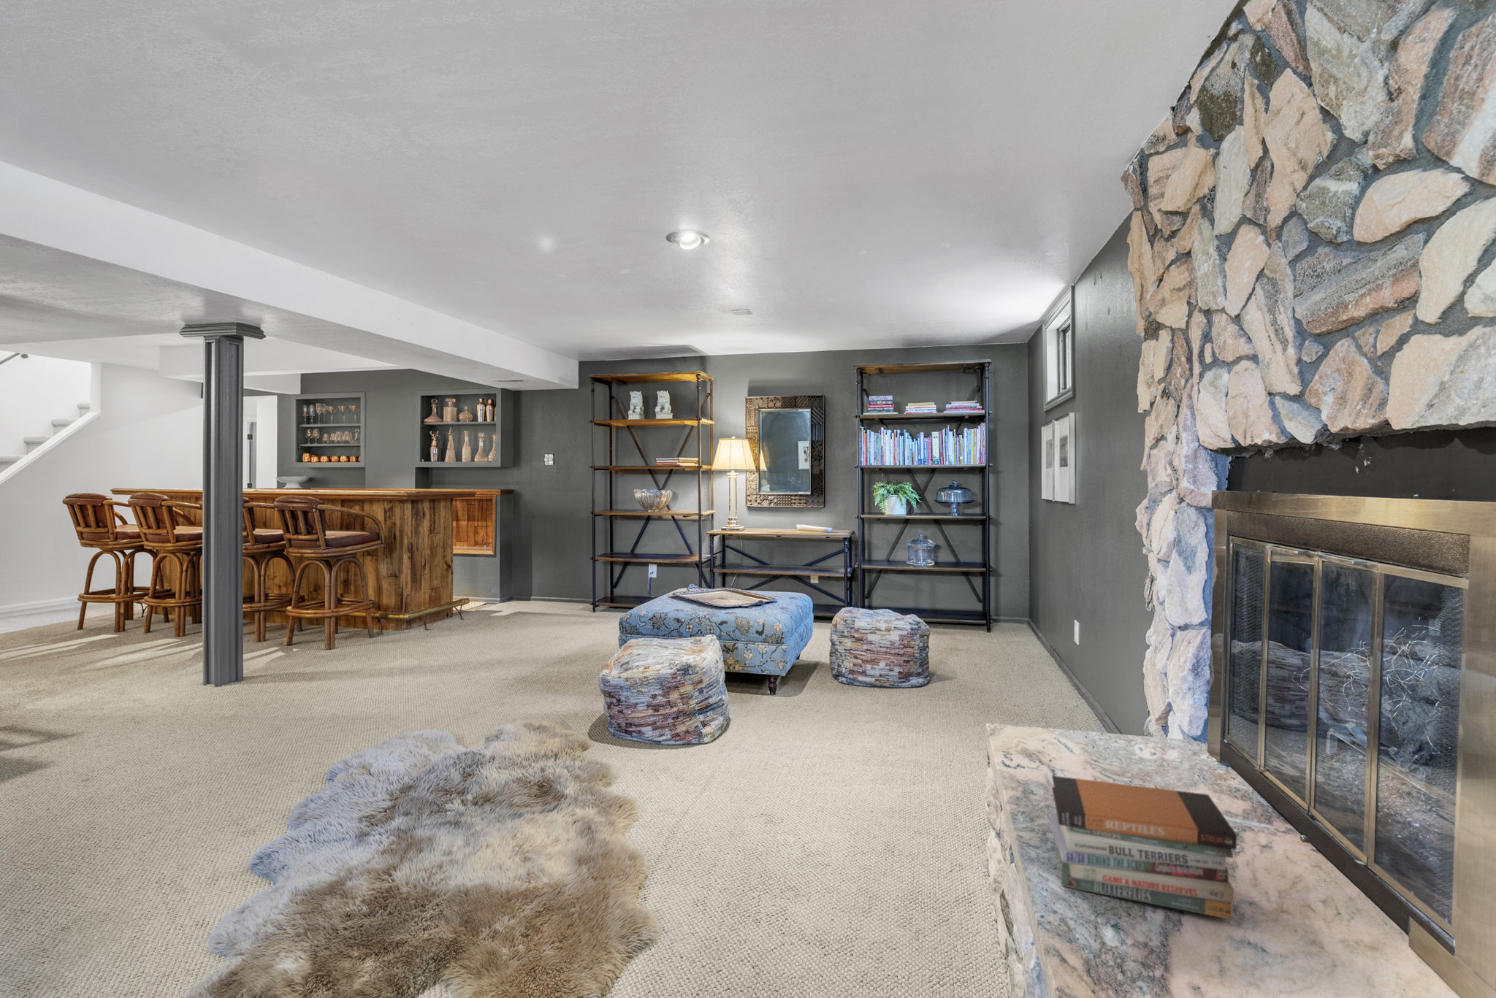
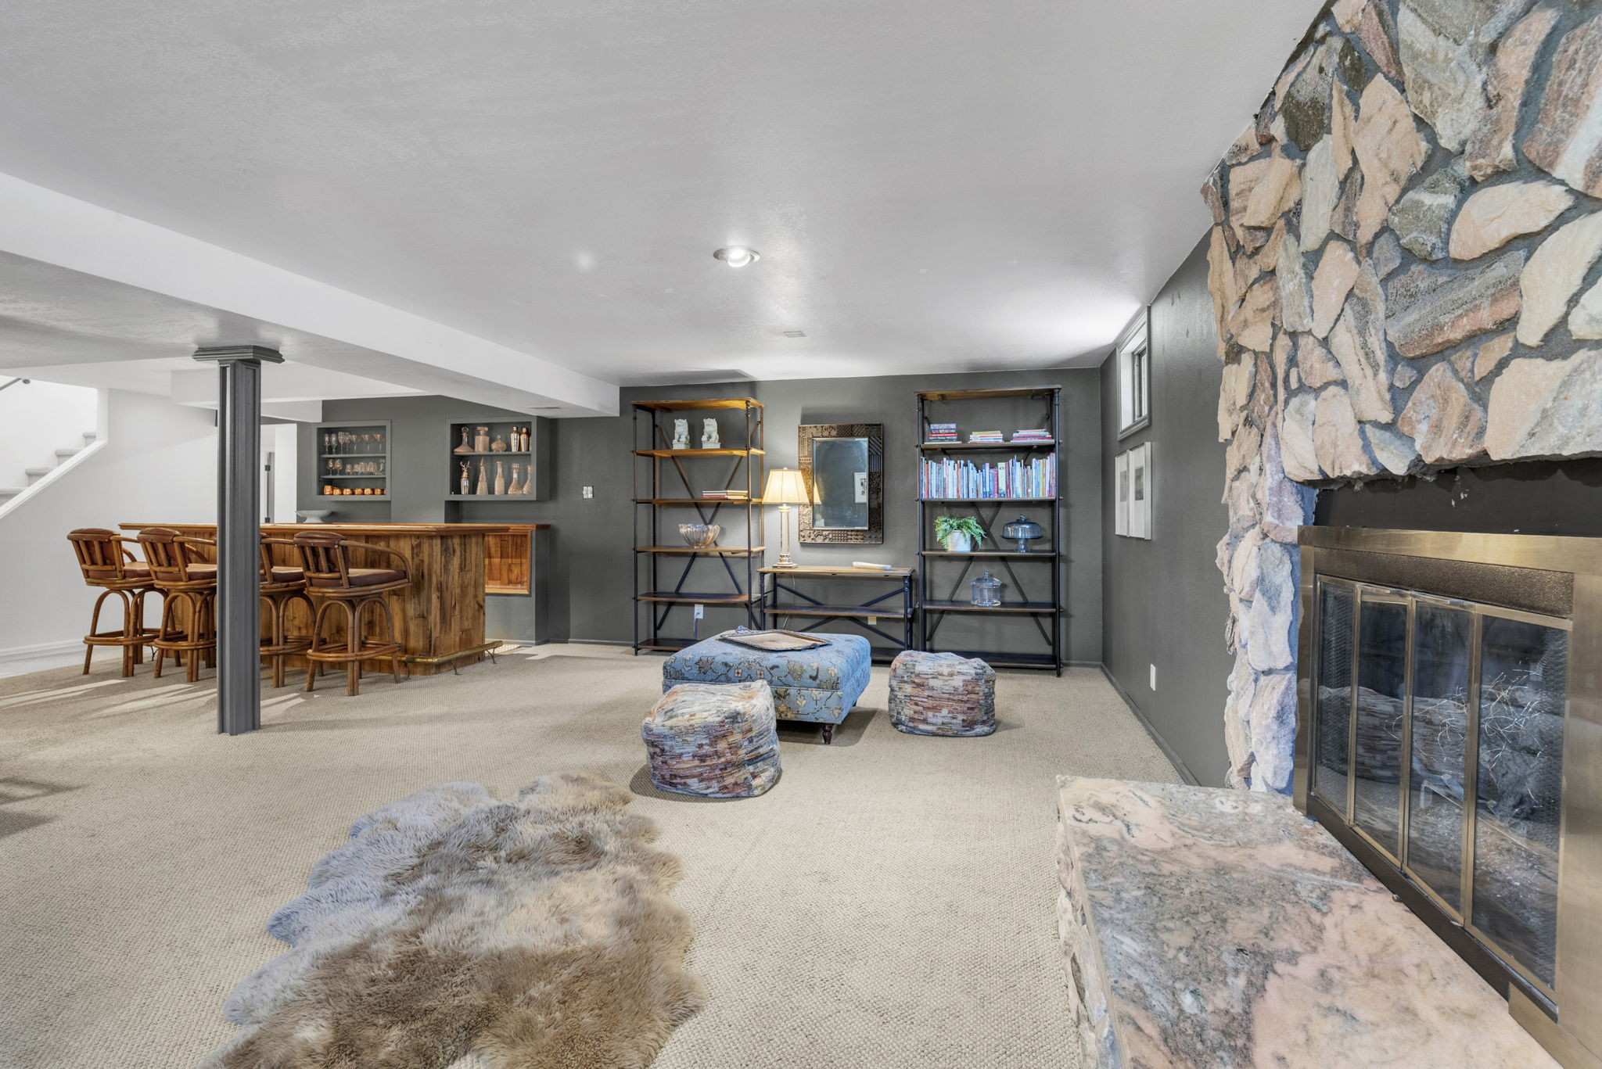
- book stack (1134, 840)
